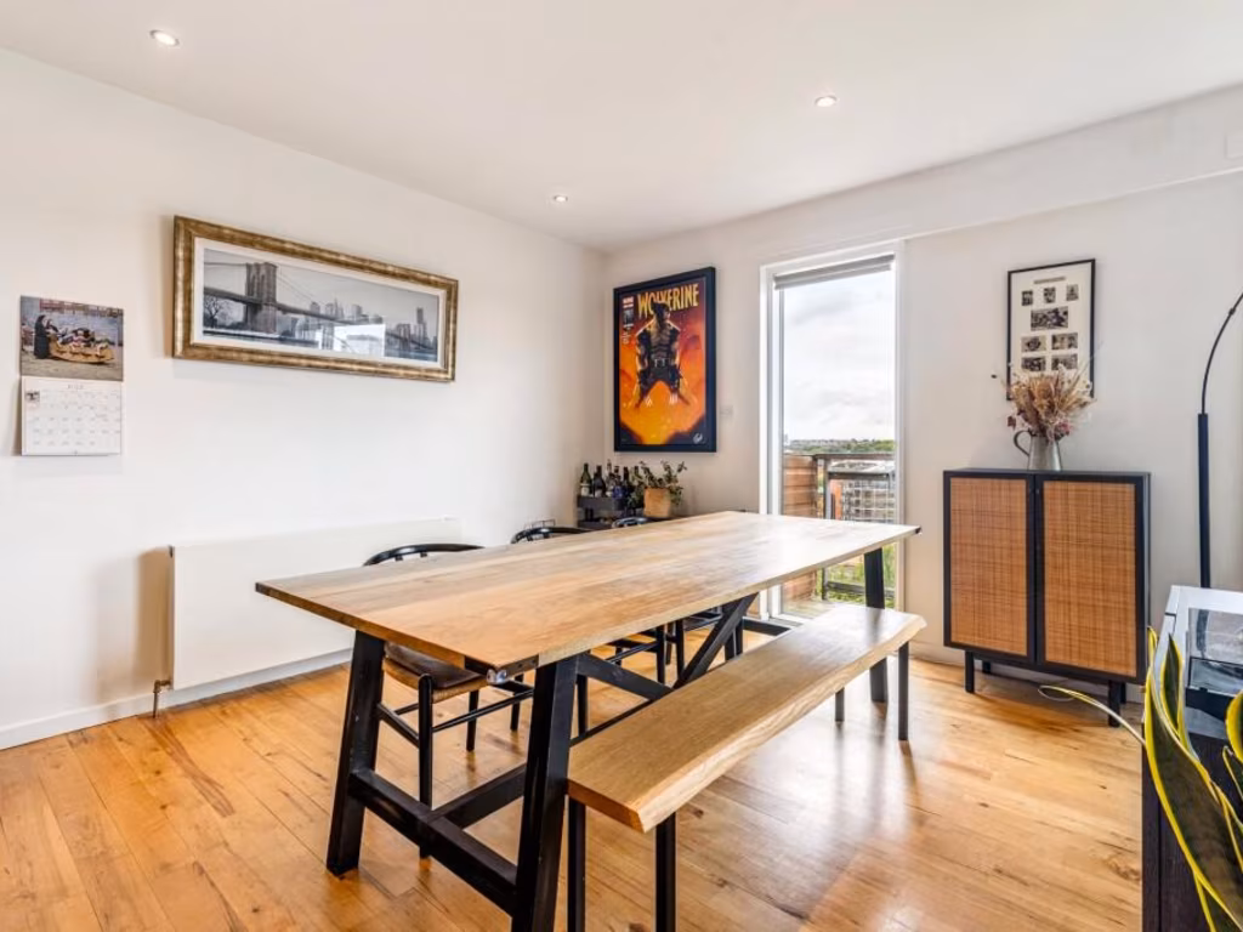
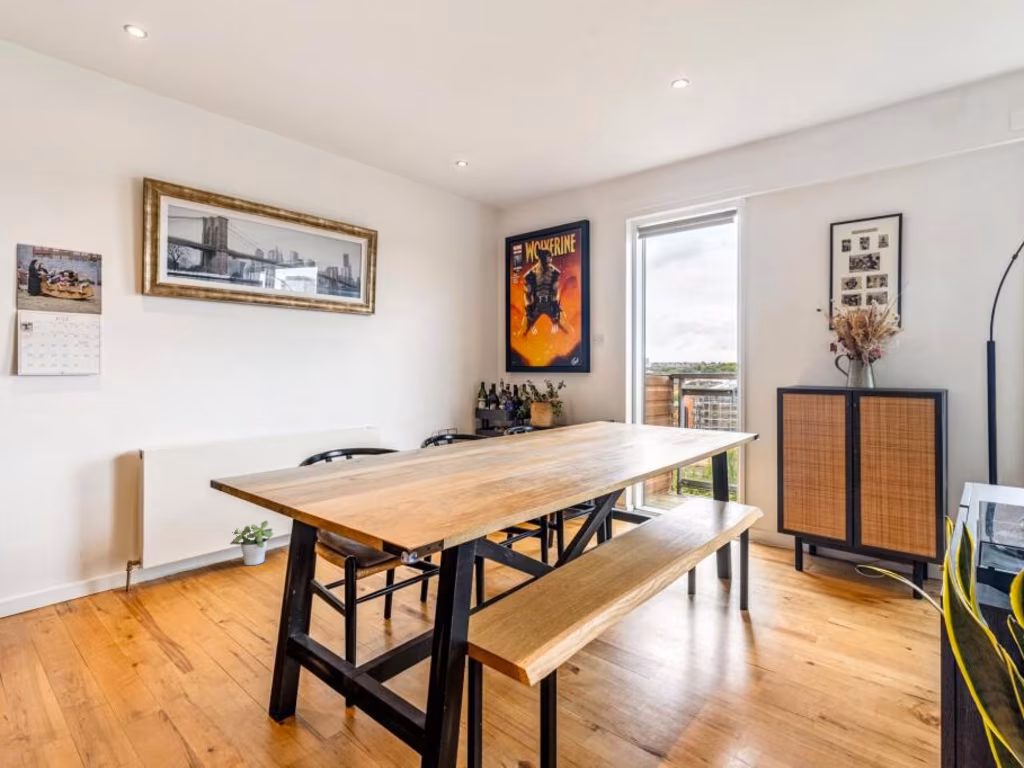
+ potted plant (251, 543)
